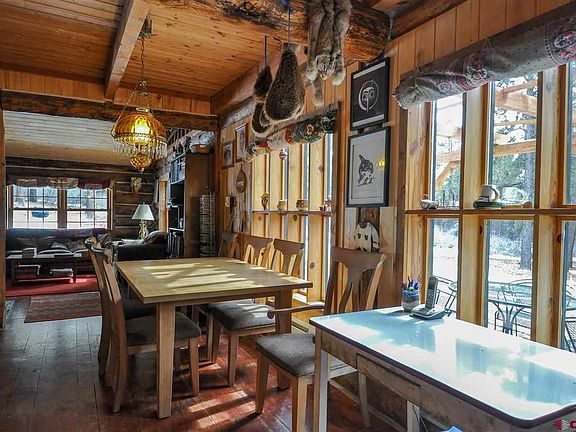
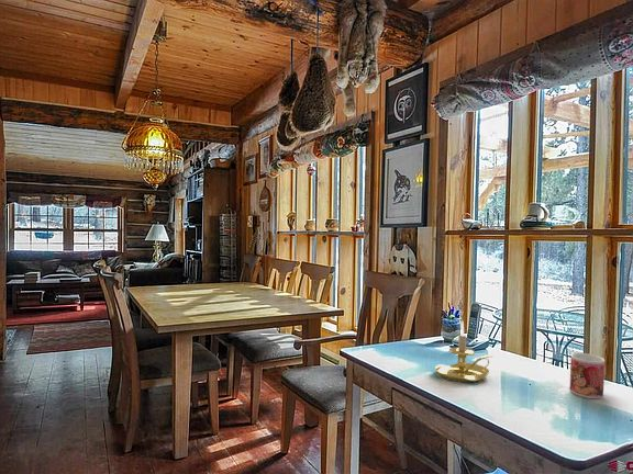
+ candle holder (465, 348)
+ mug (591, 374)
